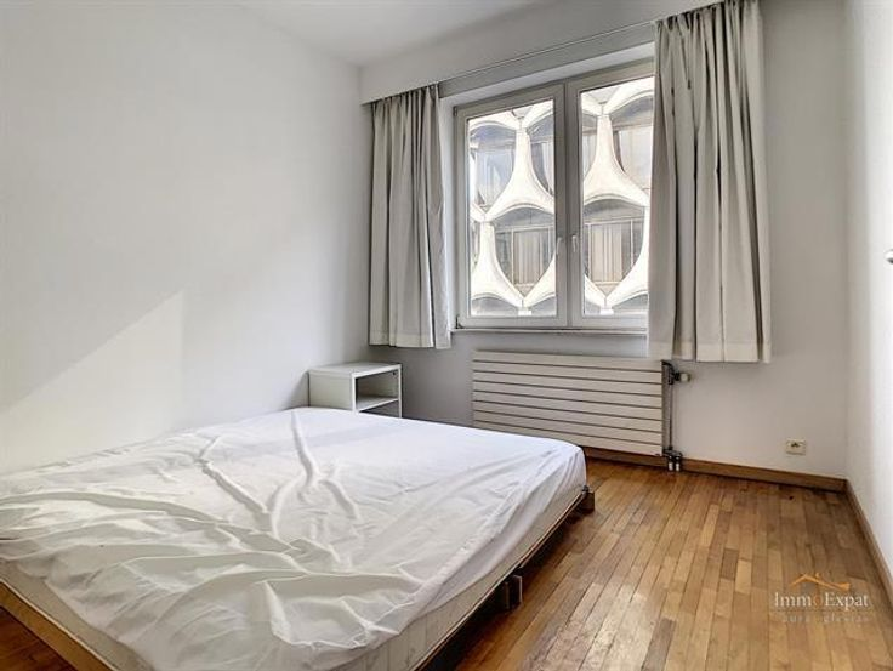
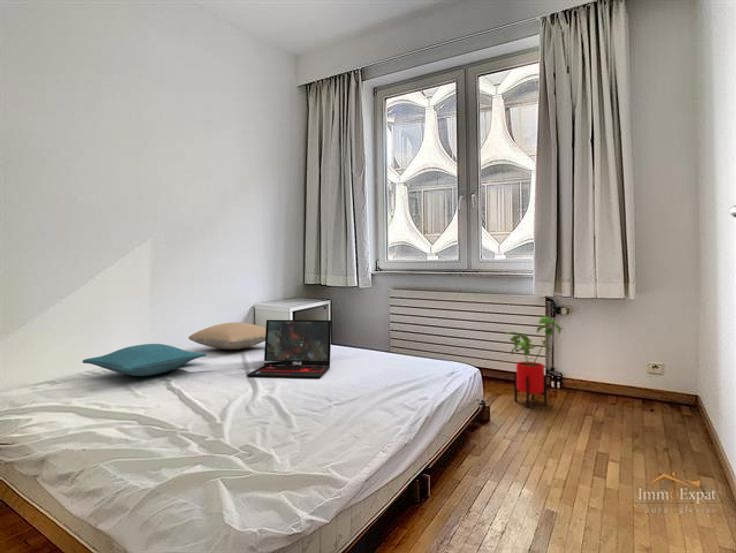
+ laptop (291, 347)
+ pillow (235, 335)
+ house plant (533, 359)
+ pillow (146, 359)
